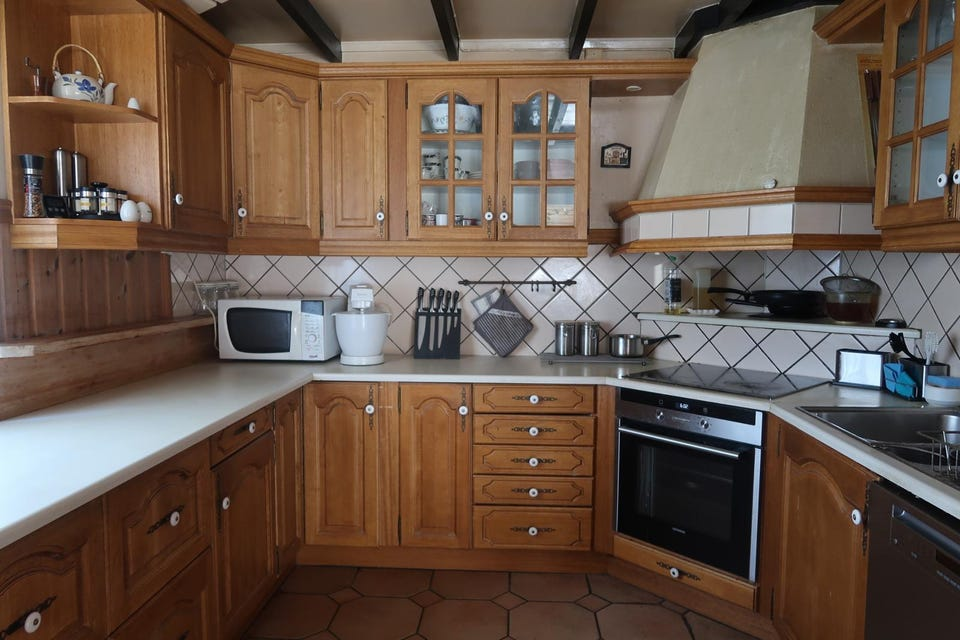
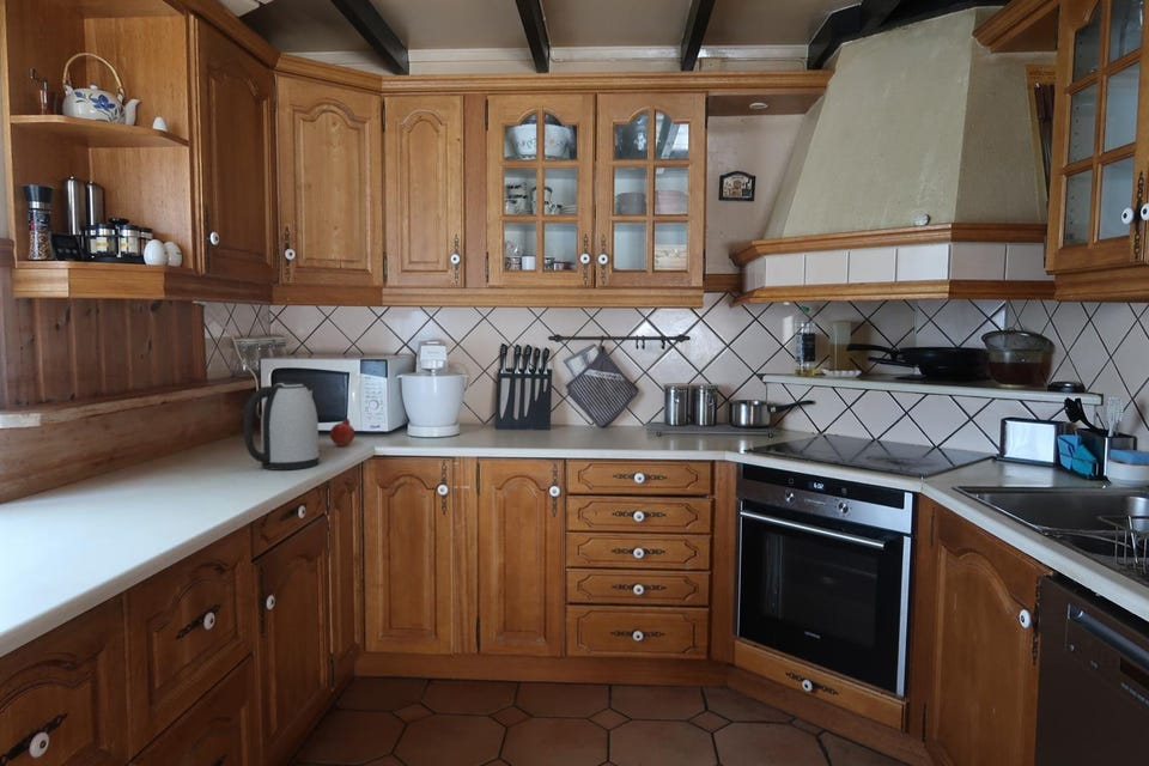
+ kettle (280, 424)
+ fruit (342, 432)
